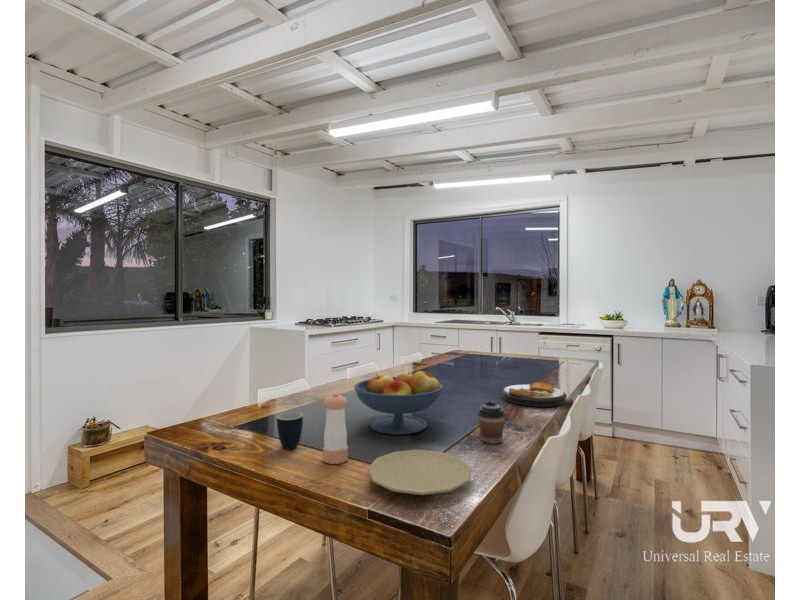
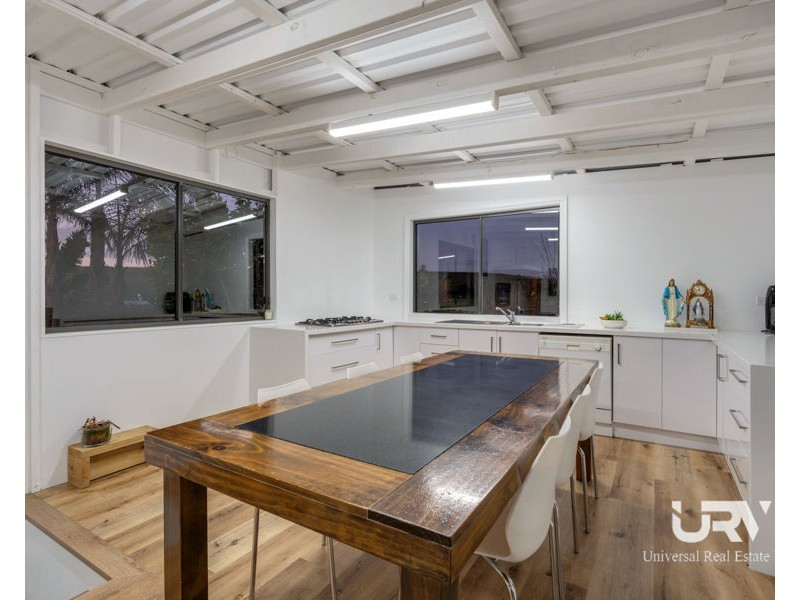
- fruit bowl (398, 398)
- plate (419, 474)
- coffee cup (491, 421)
- pepper shaker (335, 426)
- plate (533, 392)
- mug (287, 430)
